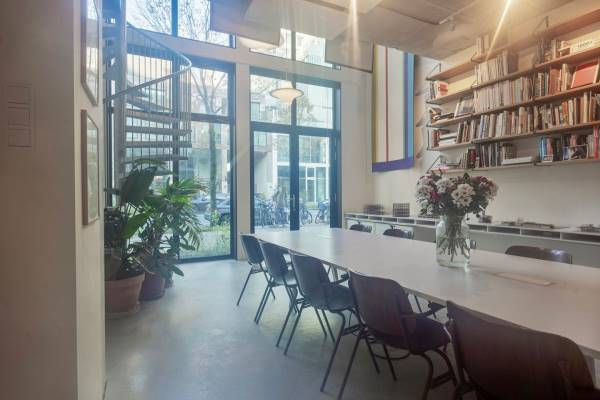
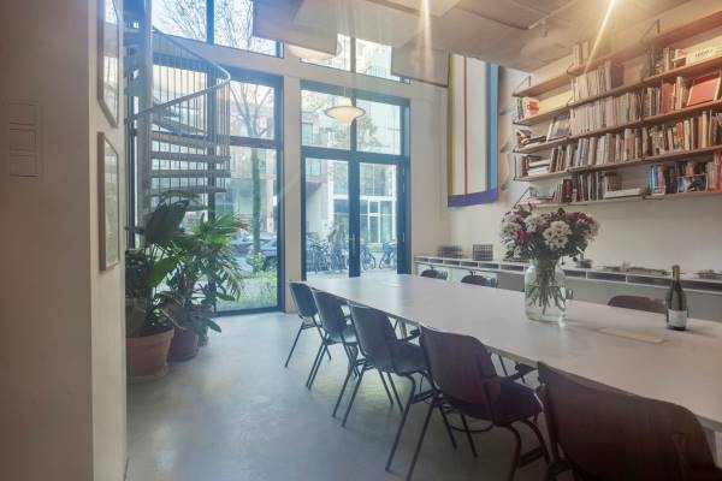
+ wine bottle (675, 296)
